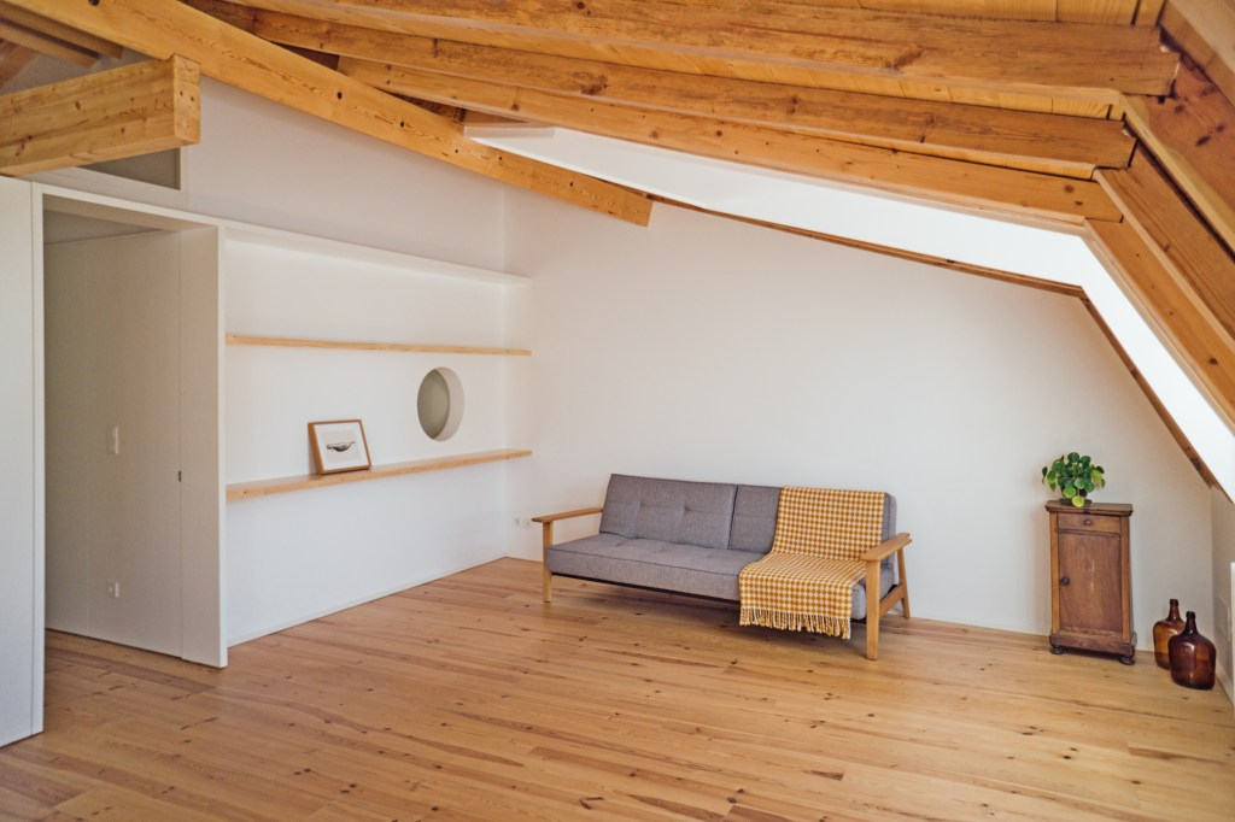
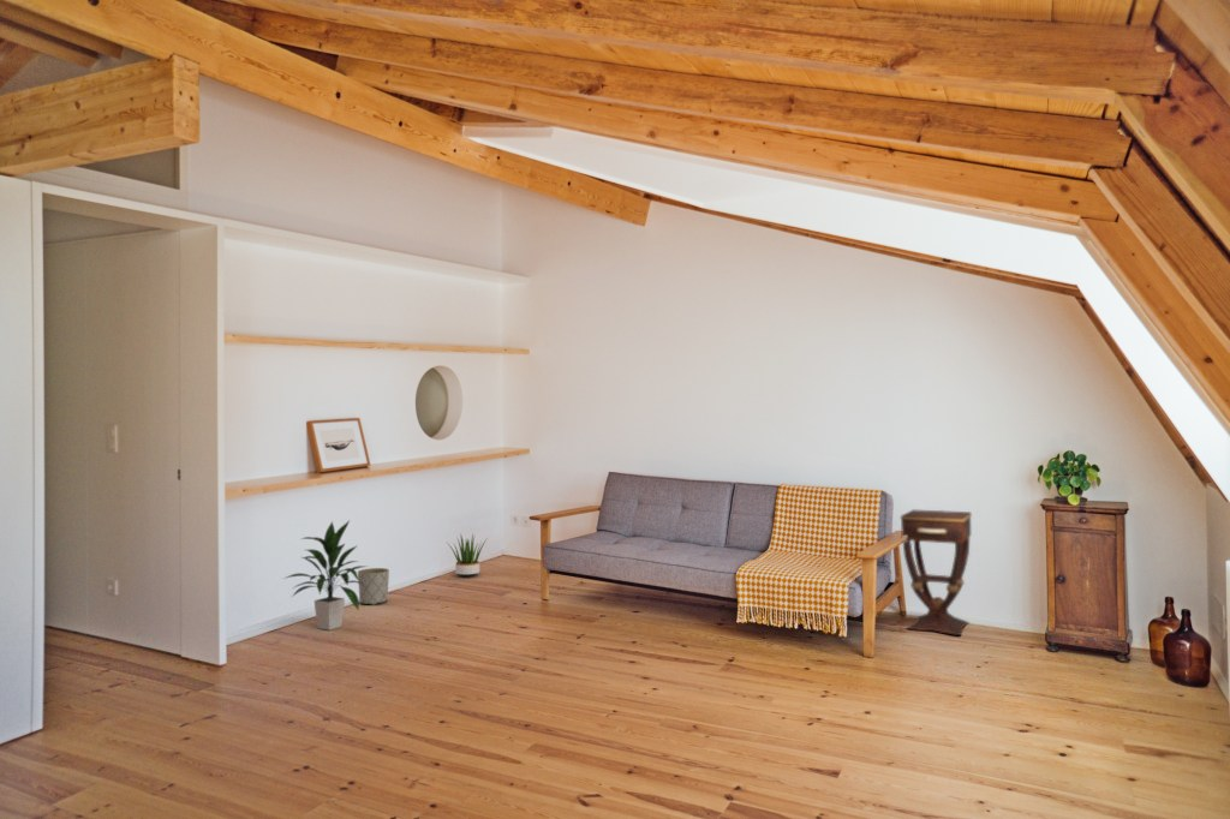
+ indoor plant (329, 575)
+ potted plant (467, 554)
+ planter (374, 586)
+ side table (937, 575)
